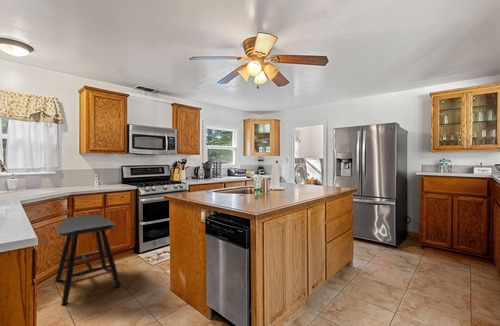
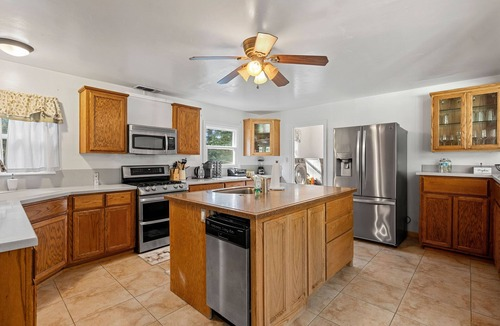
- stool (87, 254)
